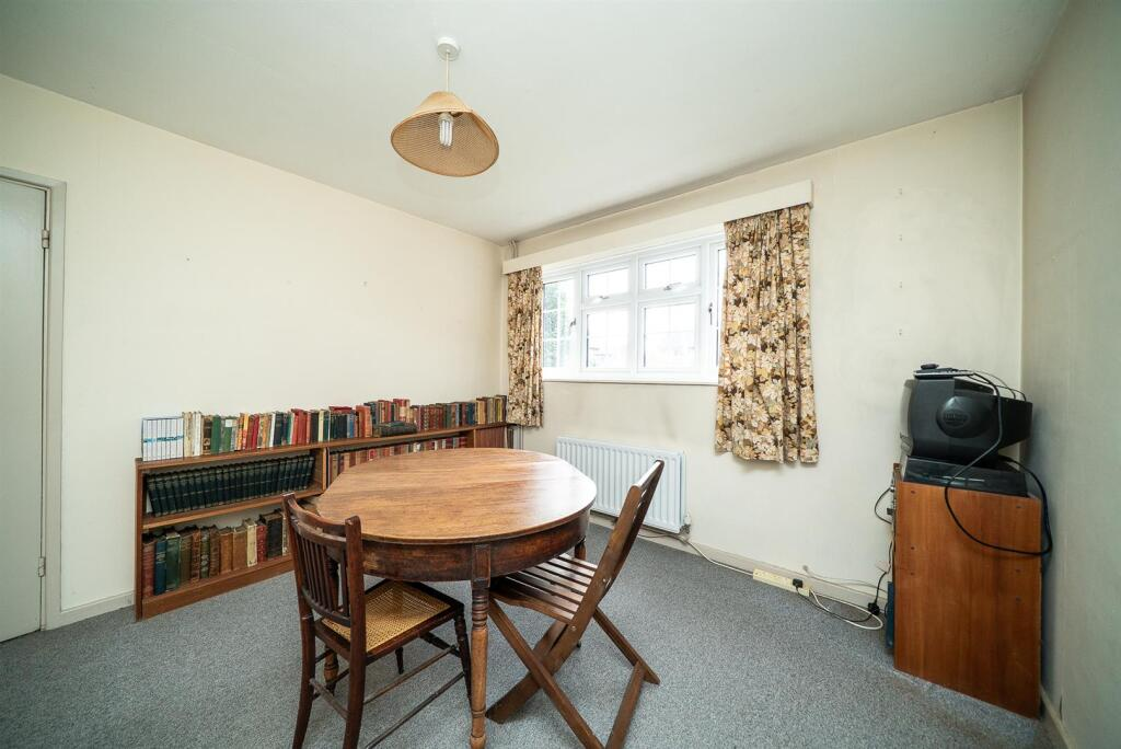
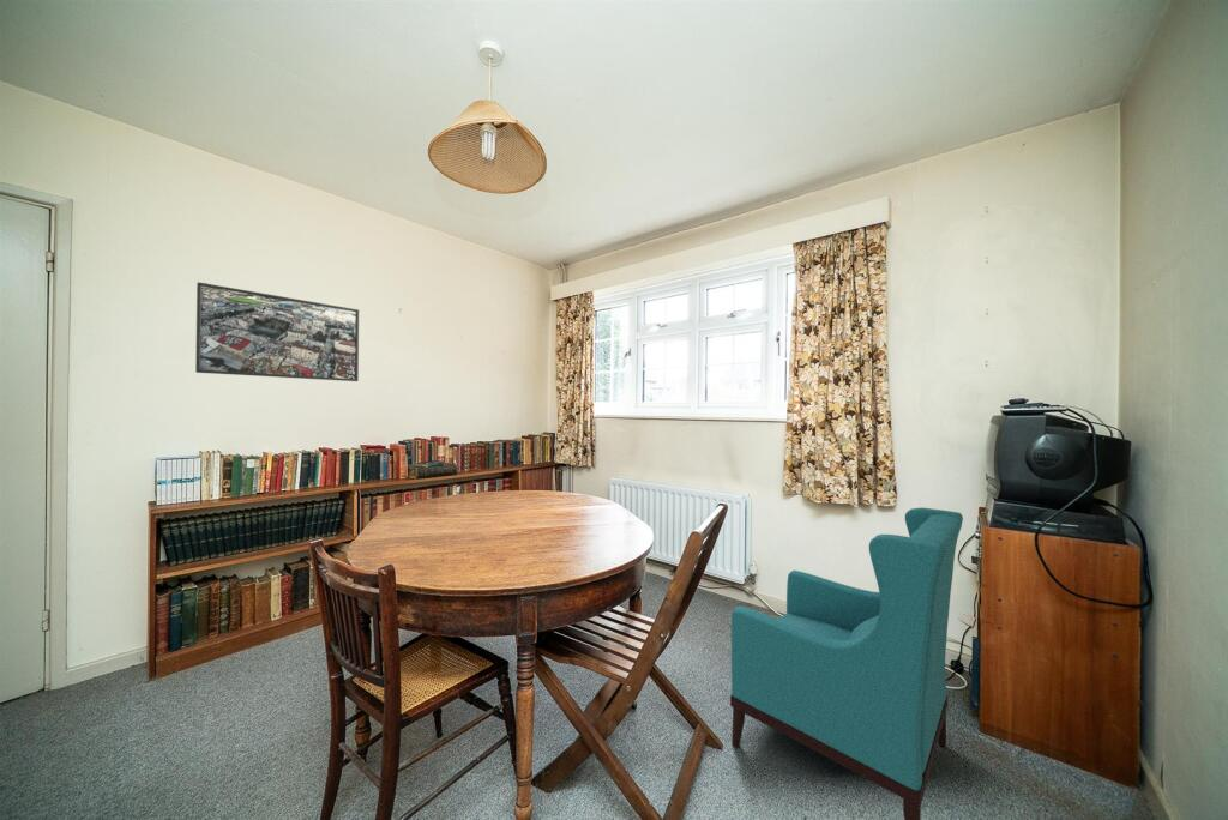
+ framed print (287, 337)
+ armchair (845, 628)
